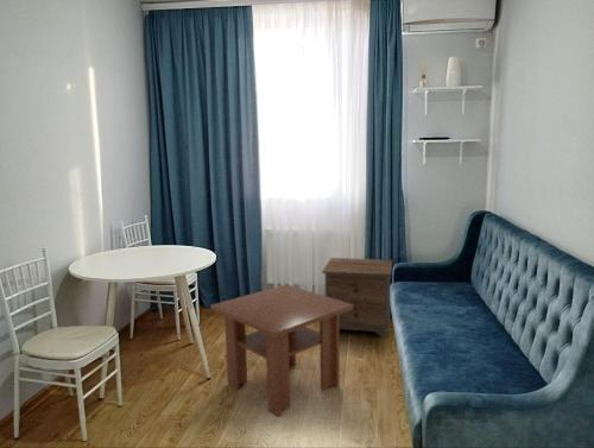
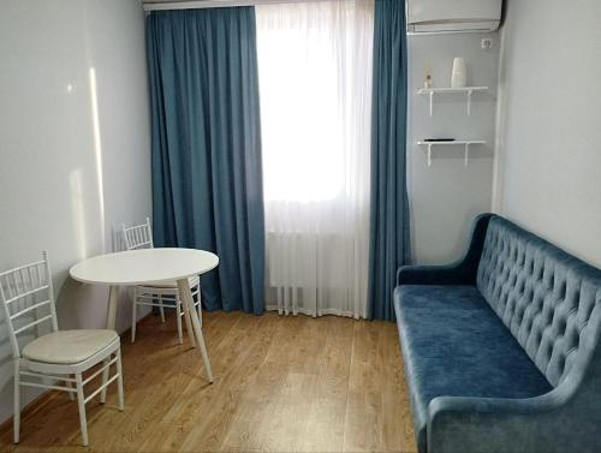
- nightstand (358, 296)
- coffee table (282, 345)
